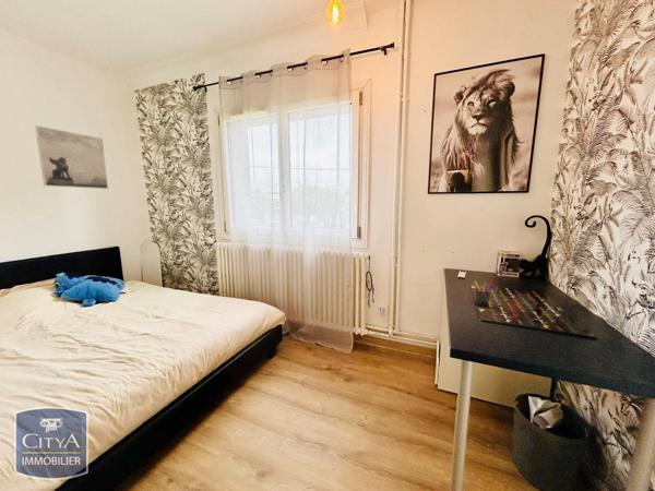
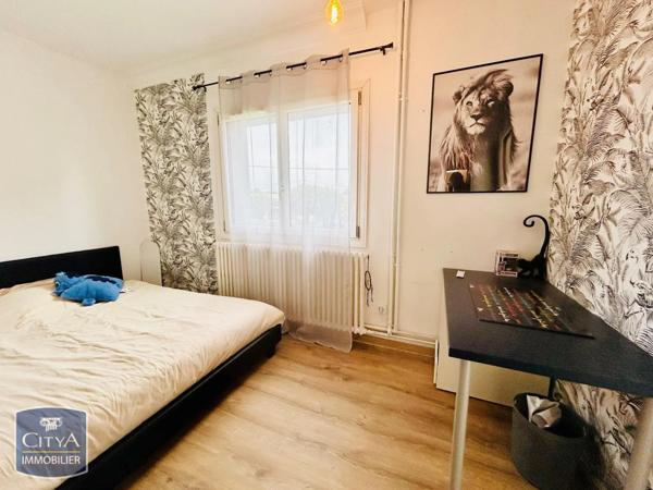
- pen holder (484, 291)
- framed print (74, 160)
